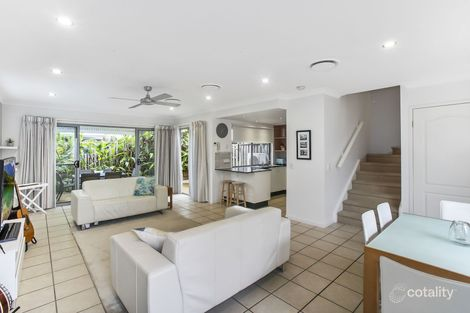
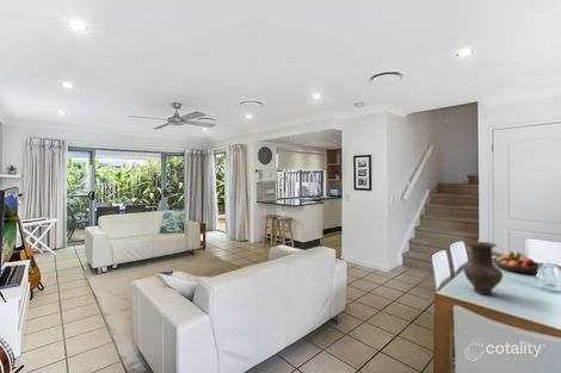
+ fruit bowl (516, 260)
+ vase (482, 267)
